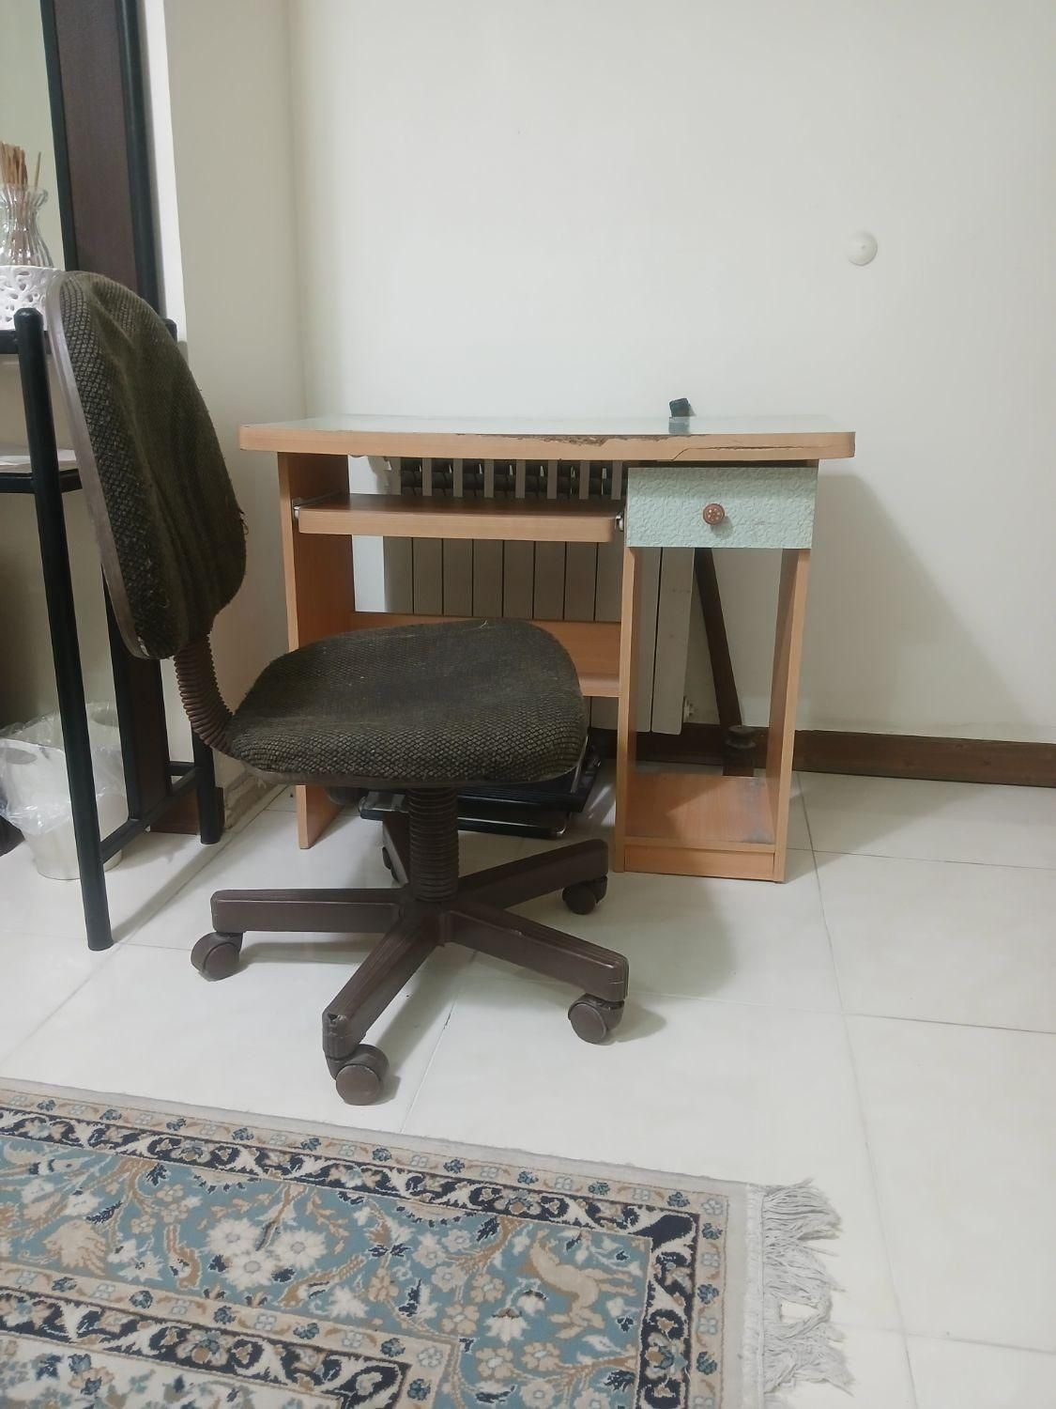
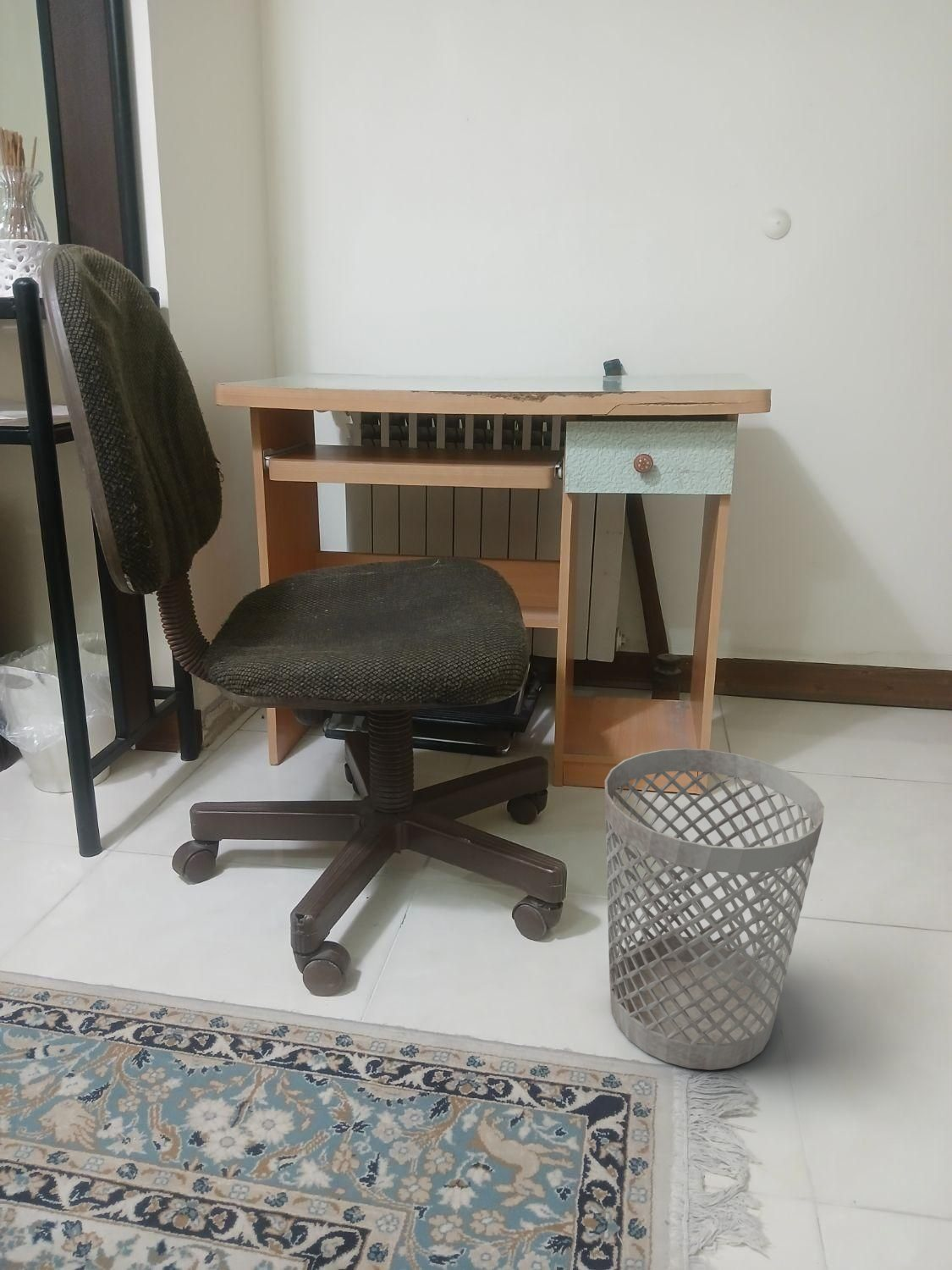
+ wastebasket (700, 906)
